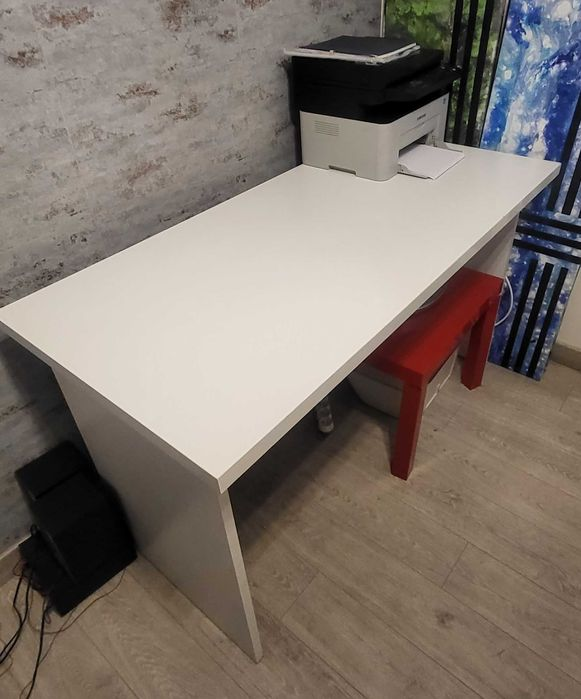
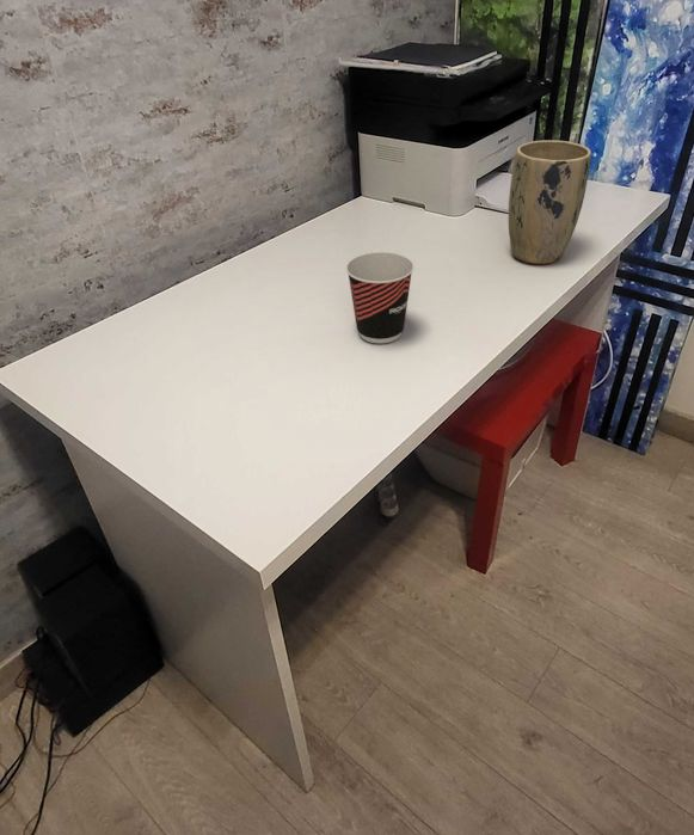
+ cup (380, 300)
+ plant pot (545, 204)
